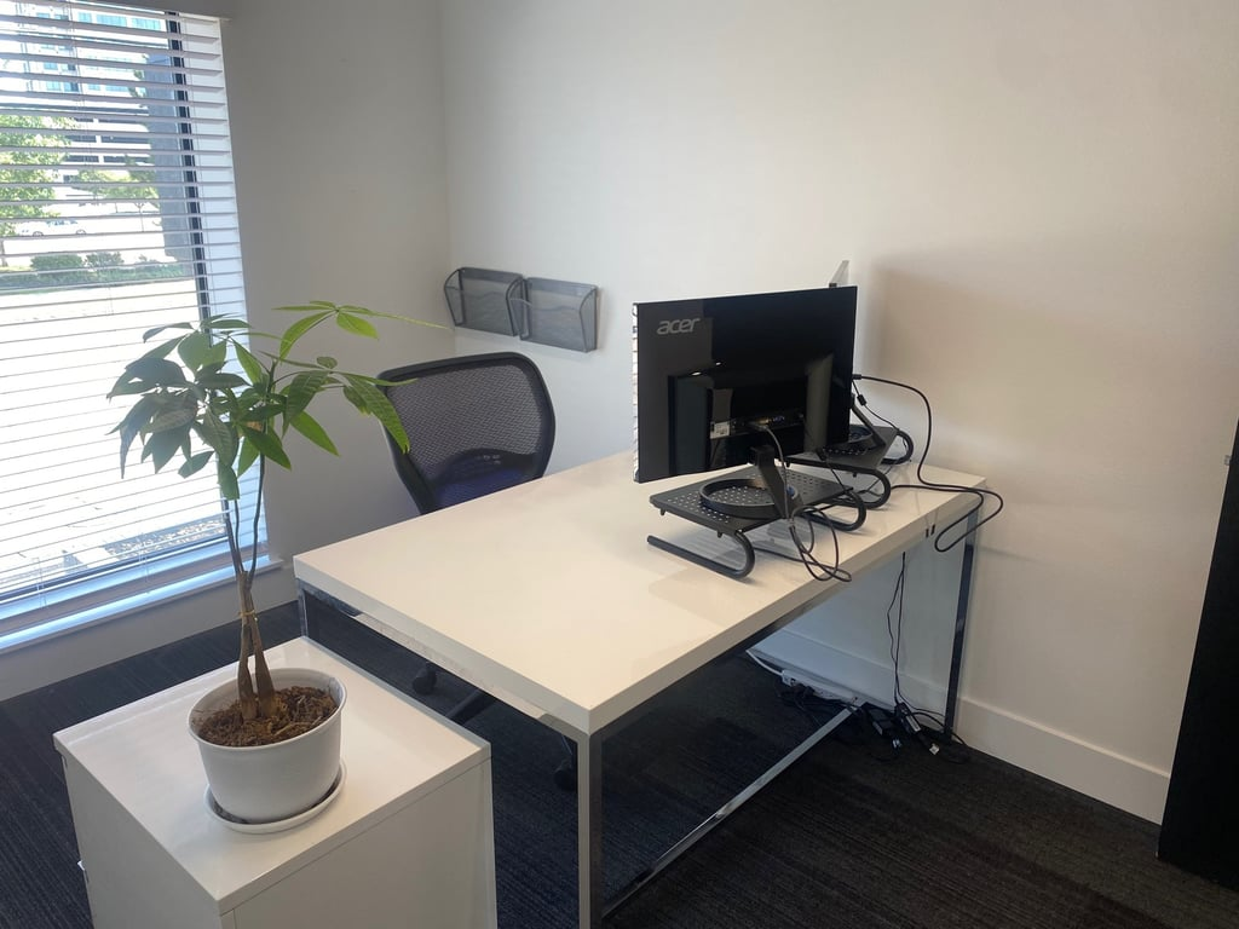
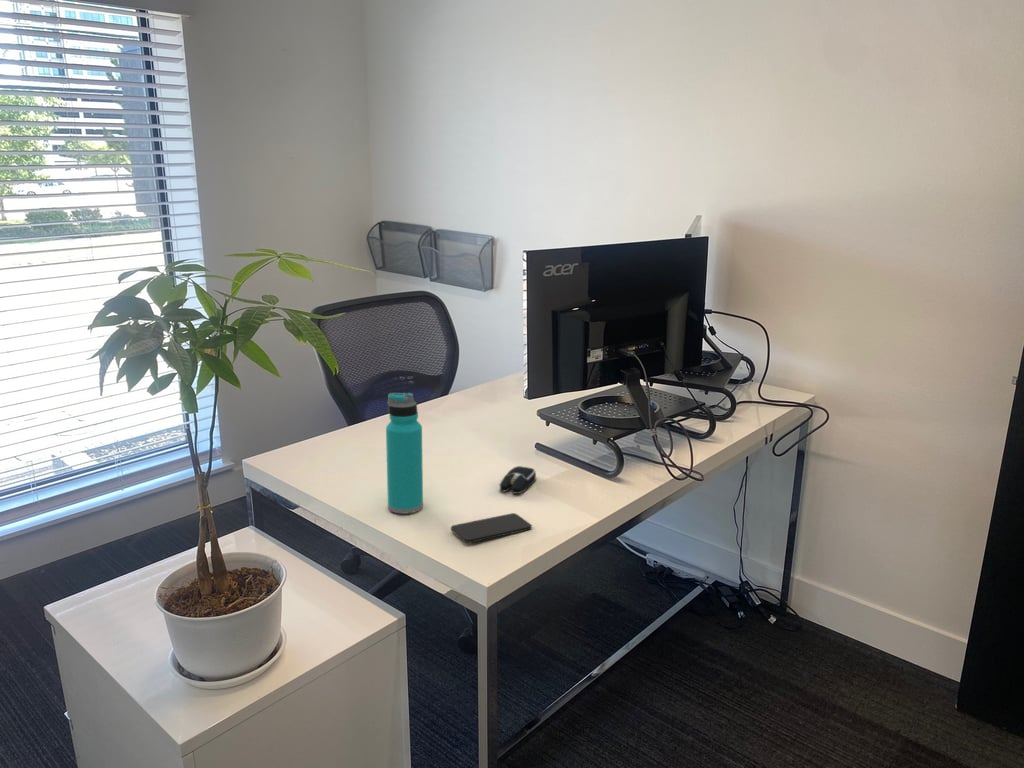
+ water bottle (404, 451)
+ smartphone (491, 527)
+ computer mouse (518, 478)
